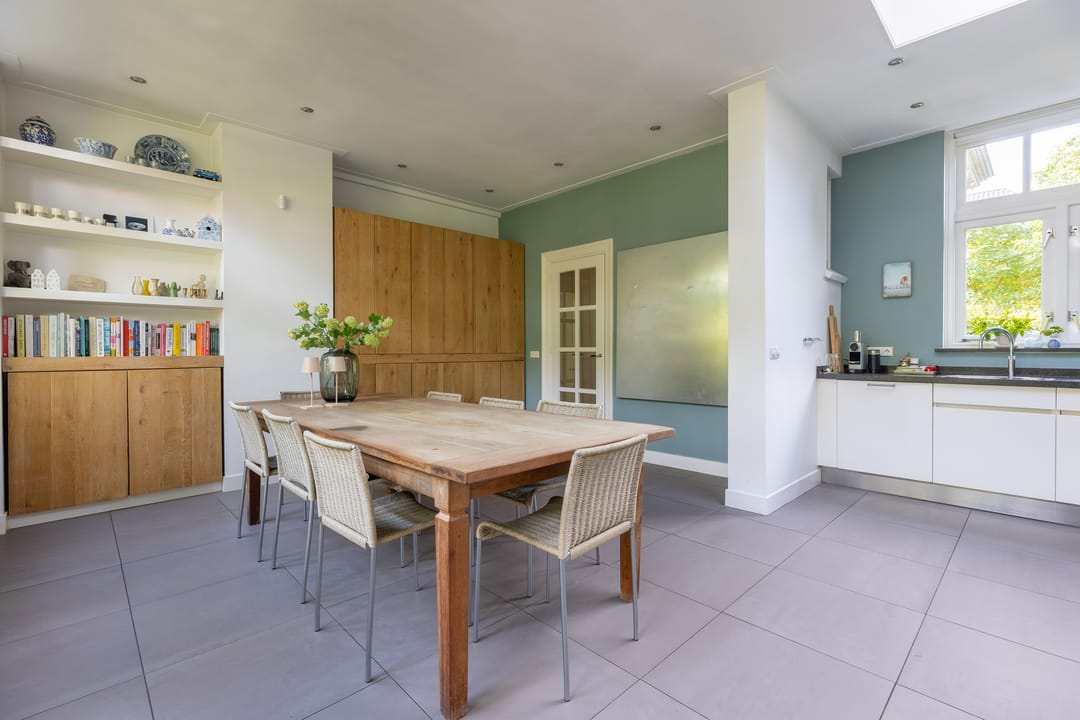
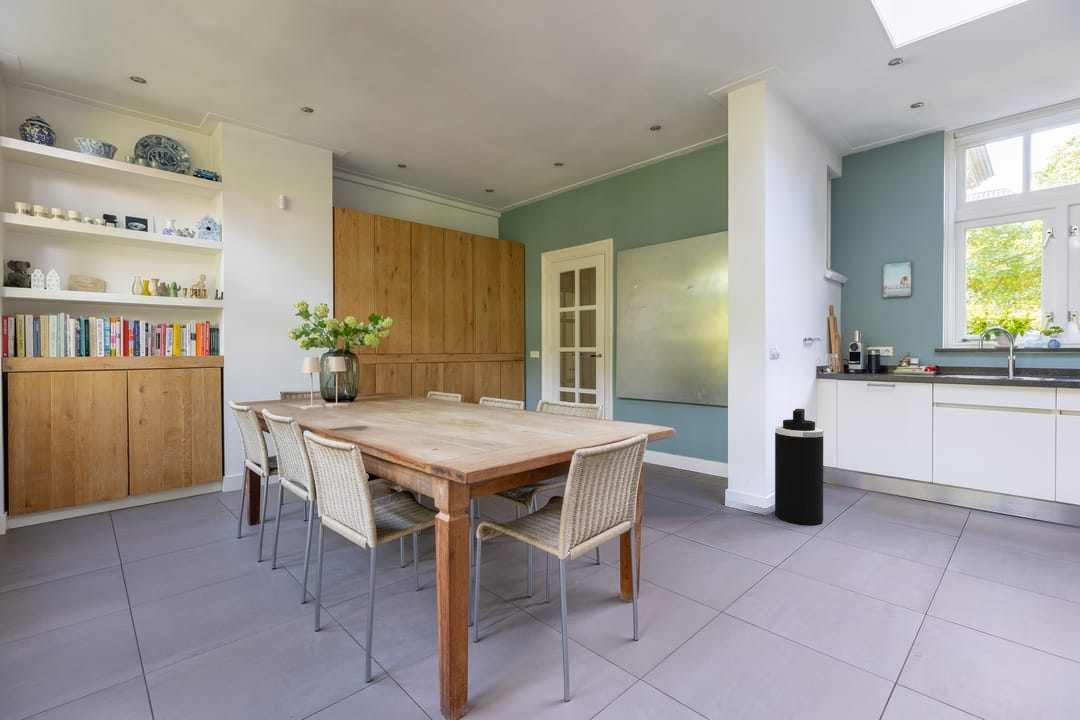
+ trash can (798, 464)
